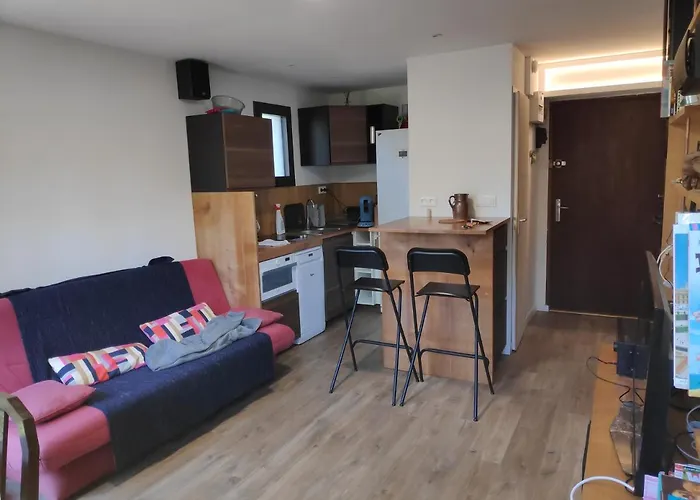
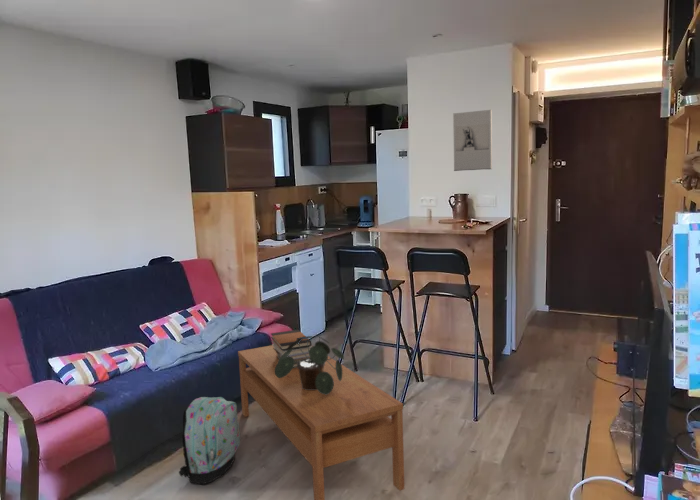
+ wall sculpture (472, 141)
+ book stack (291, 348)
+ backpack (211, 434)
+ potted plant (310, 361)
+ coffee table (309, 410)
